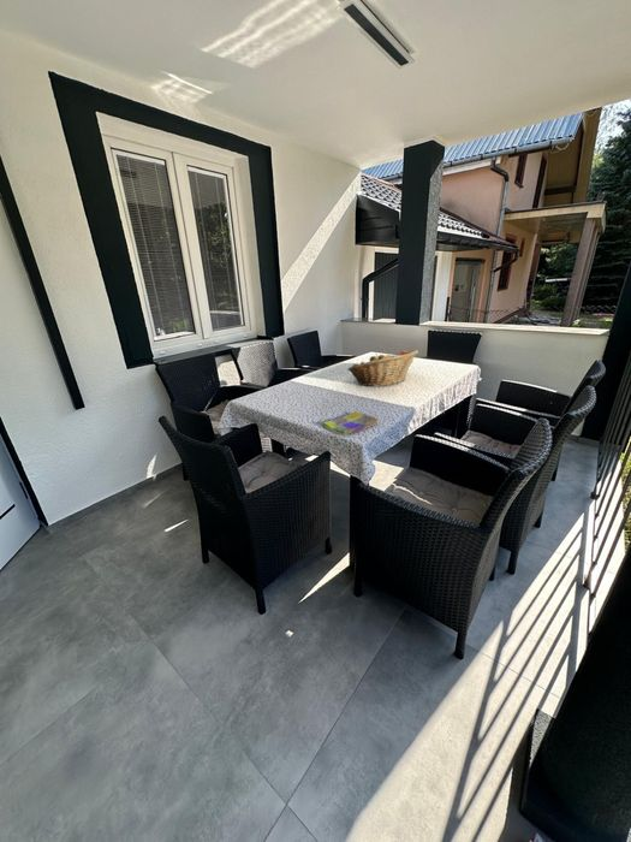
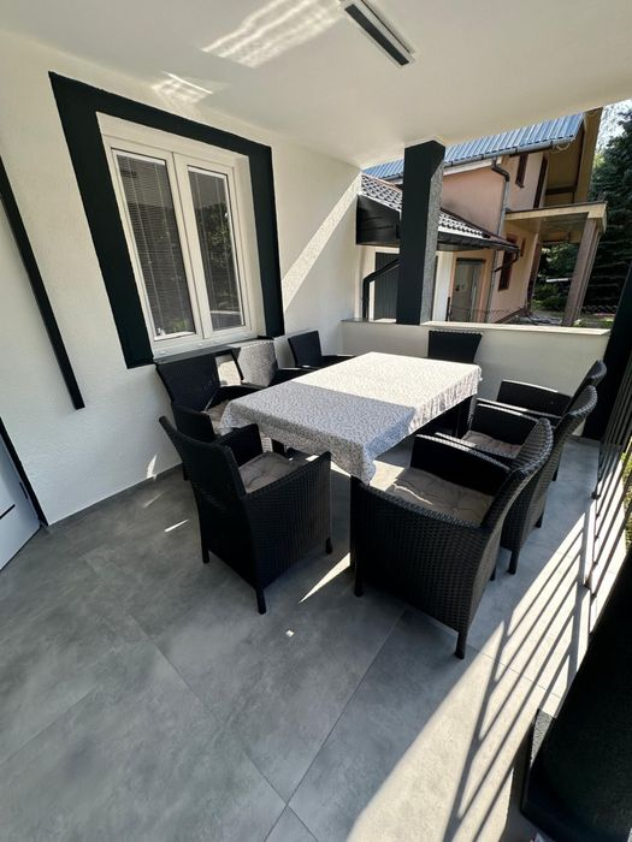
- fruit basket (382, 366)
- dish towel (350, 422)
